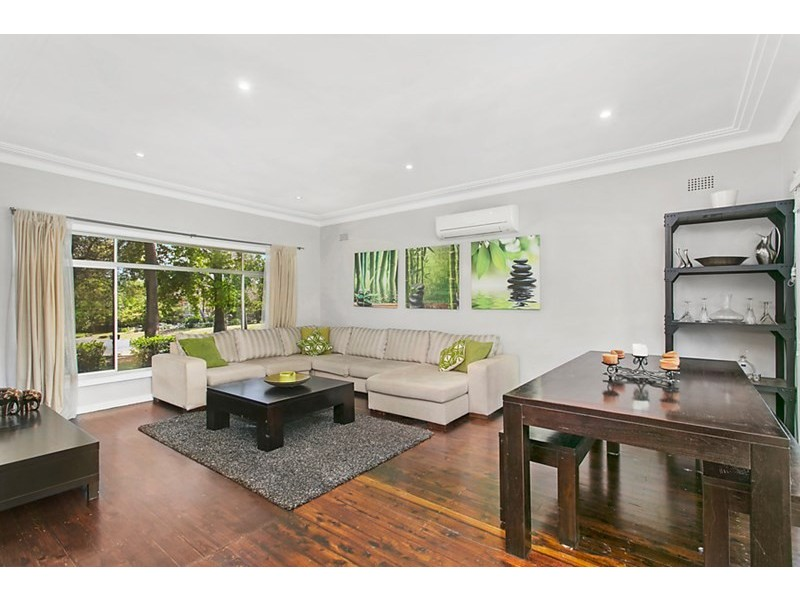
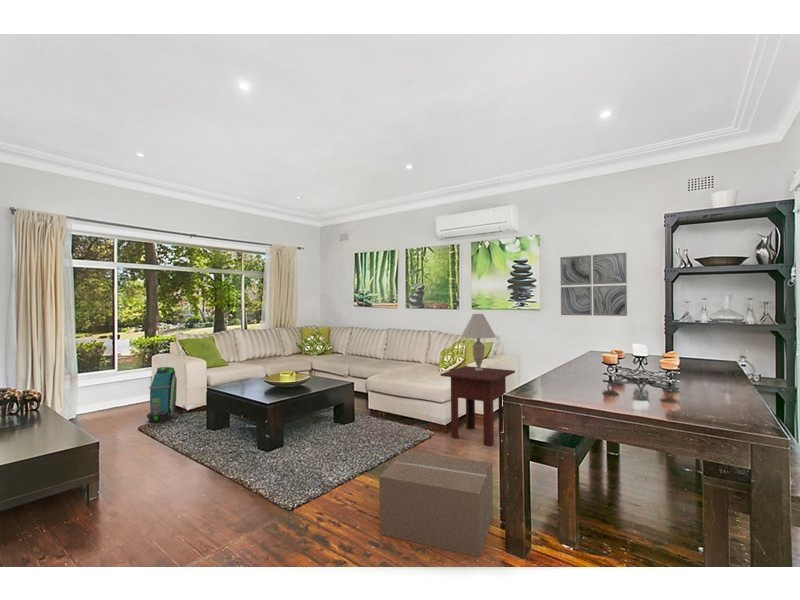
+ side table (478, 400)
+ wall art (591, 284)
+ cardboard box (438, 496)
+ table lamp (478, 341)
+ backpack (163, 392)
